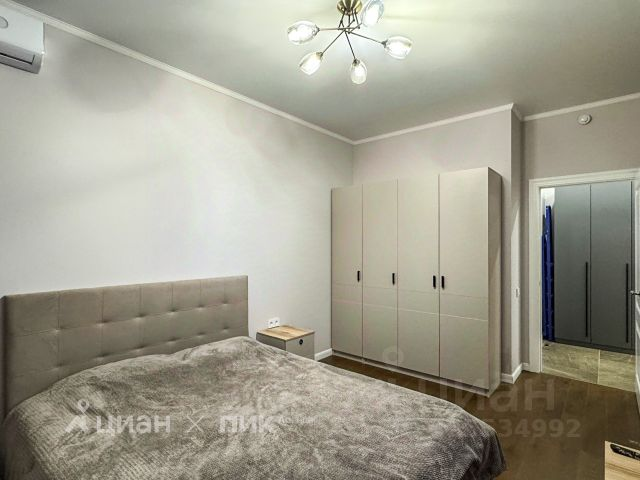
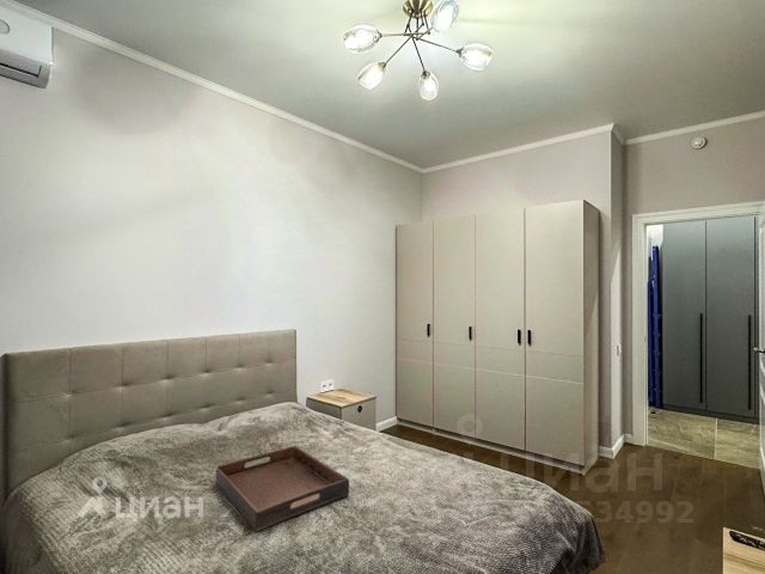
+ serving tray (279, 480)
